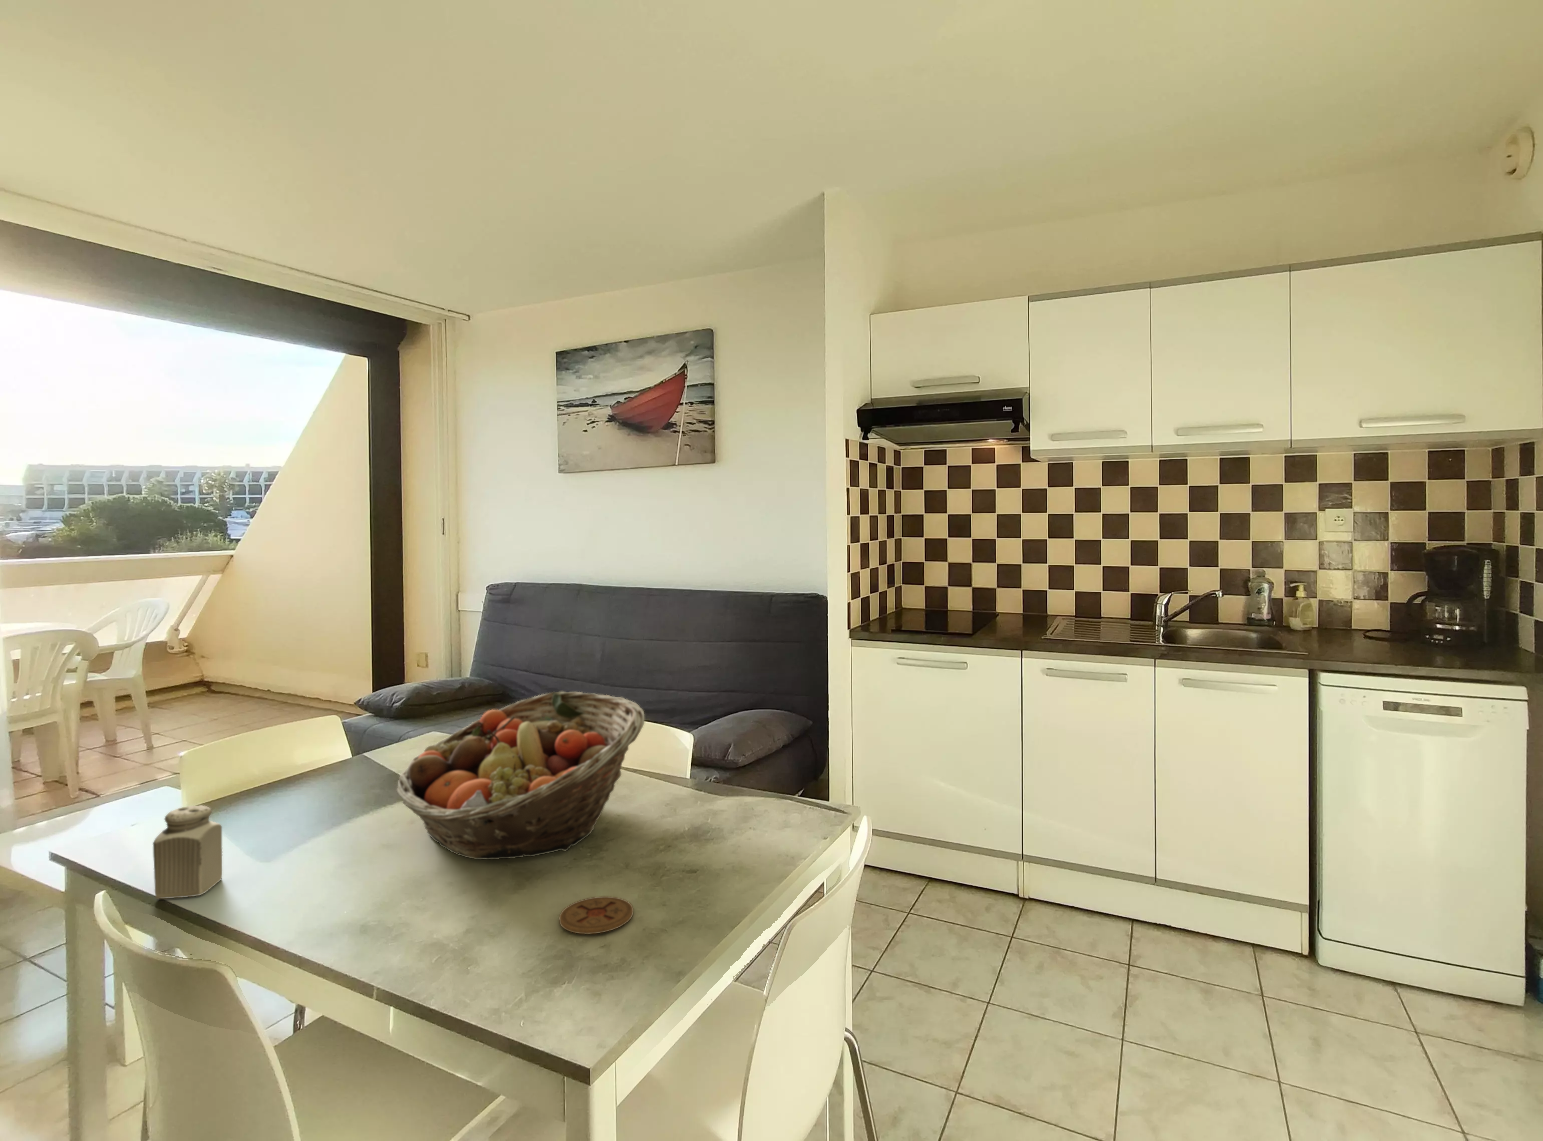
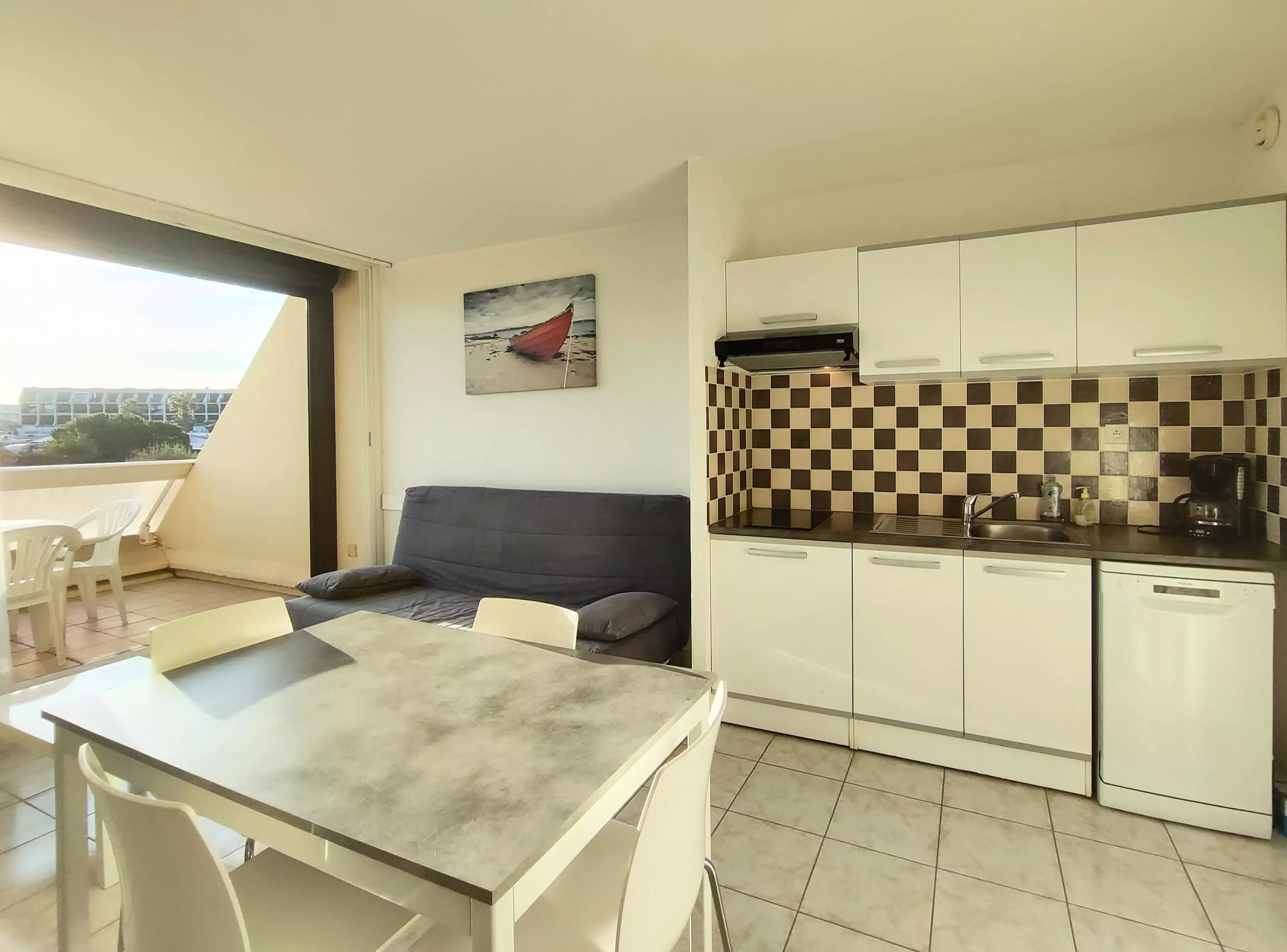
- salt shaker (188, 849)
- coaster (597, 914)
- fruit basket (524, 766)
